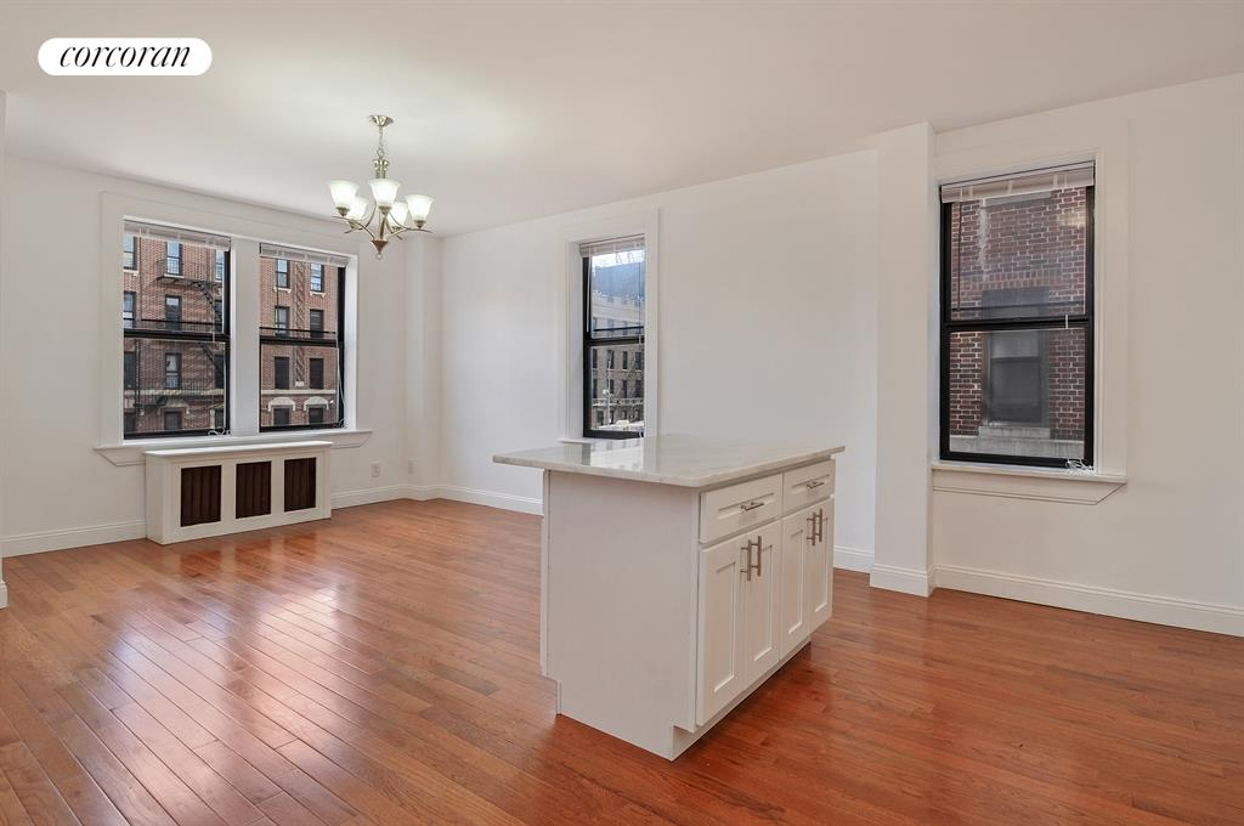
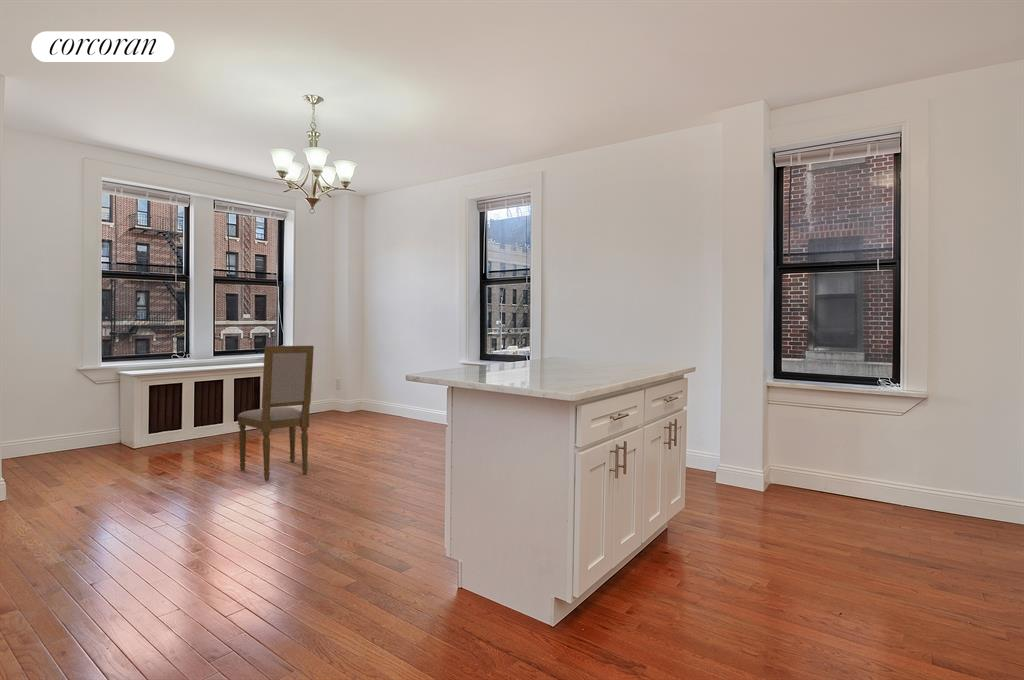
+ dining chair (278, 408)
